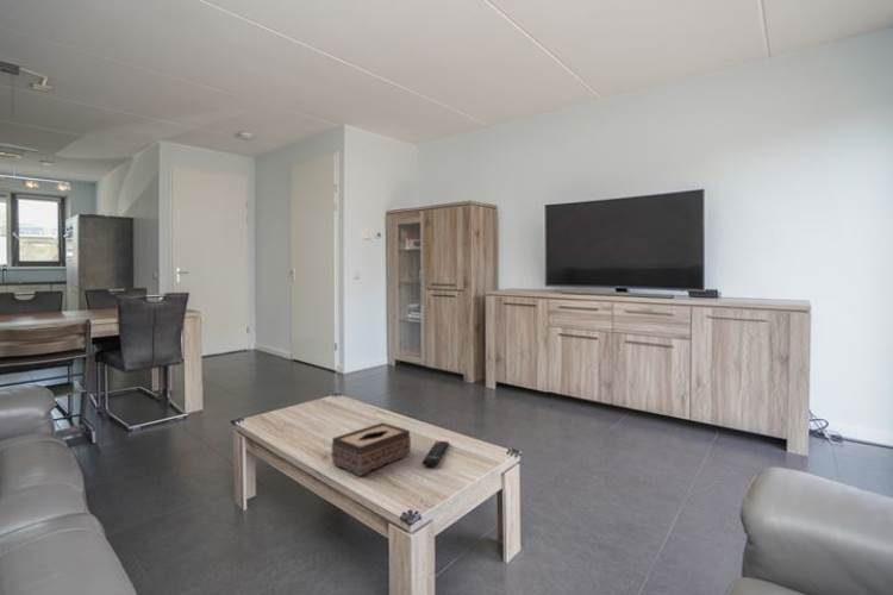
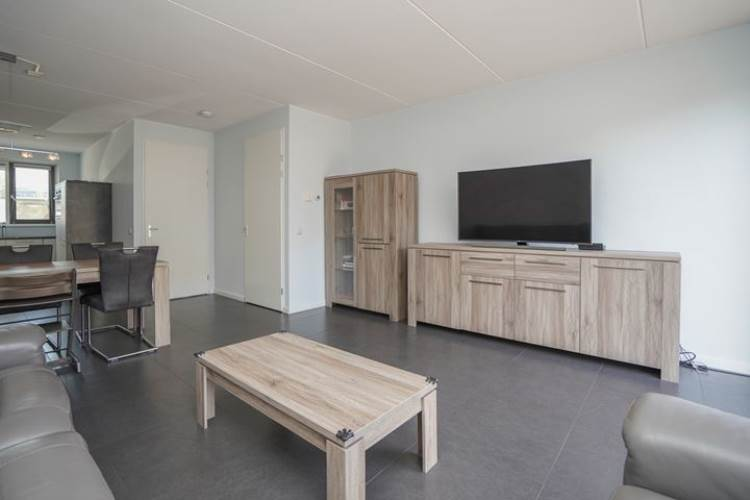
- remote control (436, 452)
- tissue box (371, 446)
